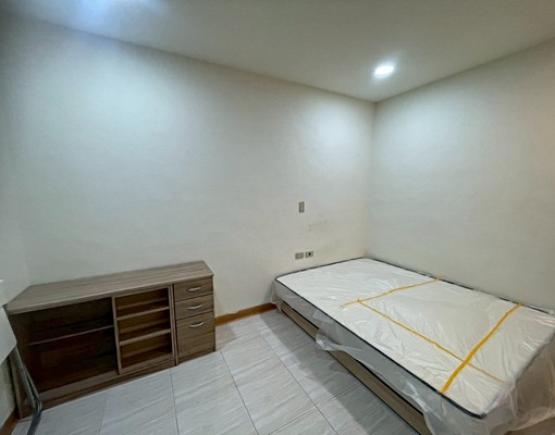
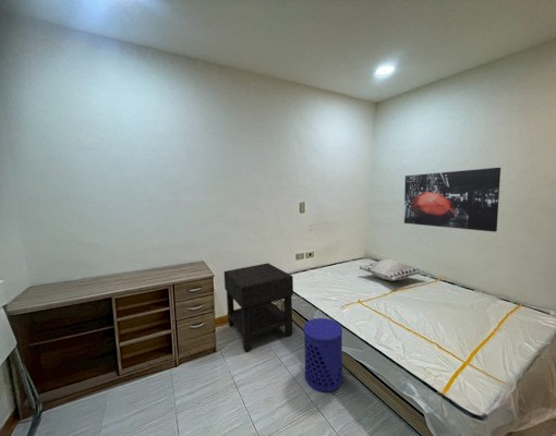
+ decorative pillow (389, 269)
+ nightstand (257, 301)
+ waste bin (323, 352)
+ wall art (444, 199)
